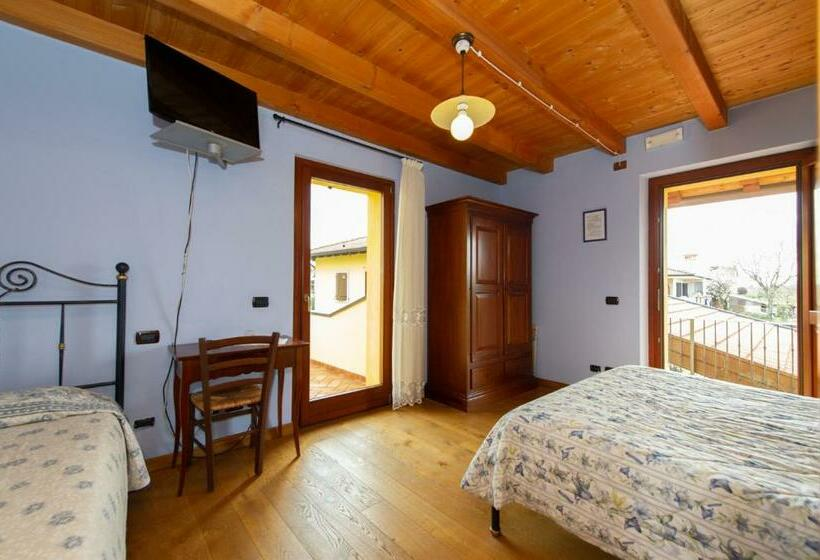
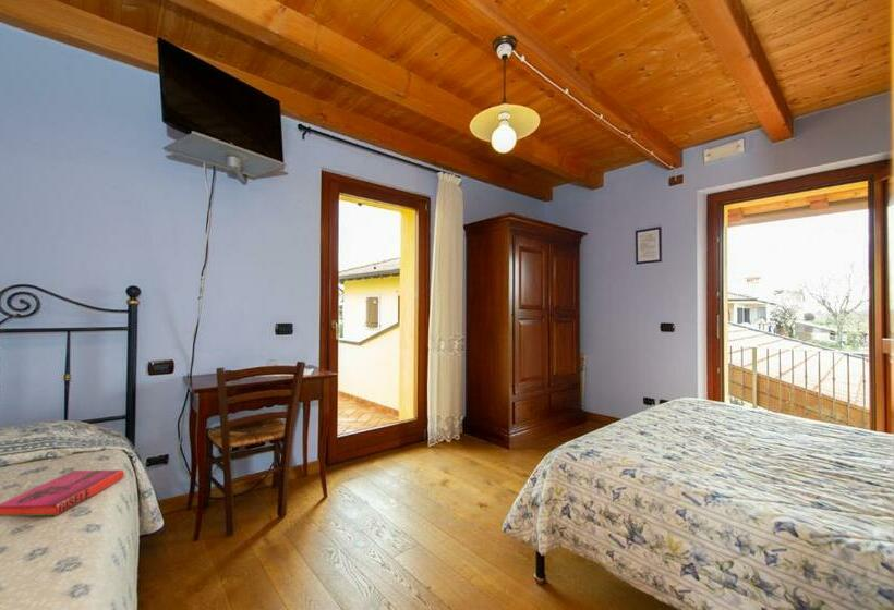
+ hardback book (65, 490)
